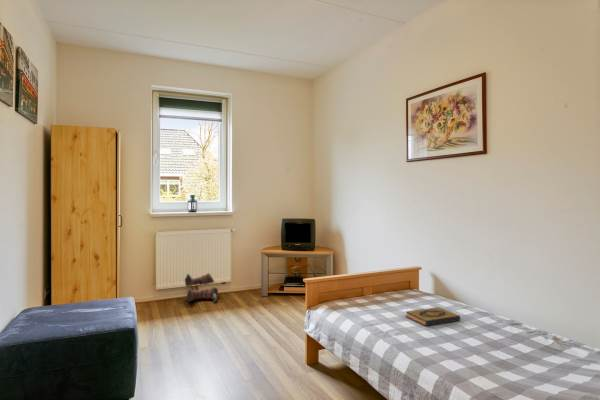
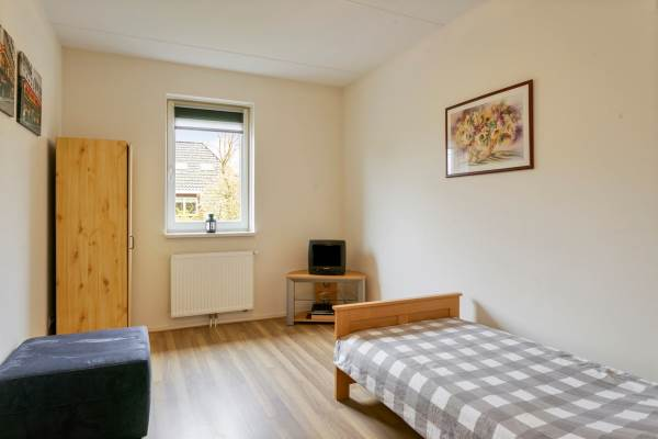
- boots (202, 284)
- hardback book (432, 316)
